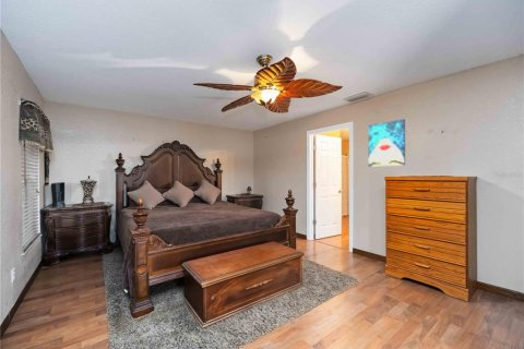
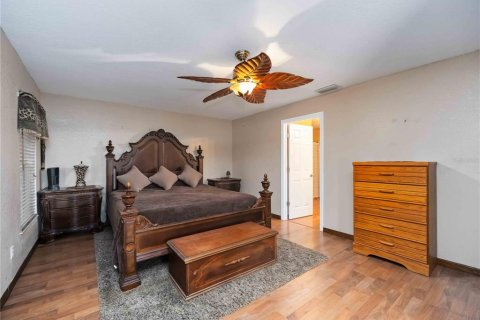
- wall art (385, 144)
